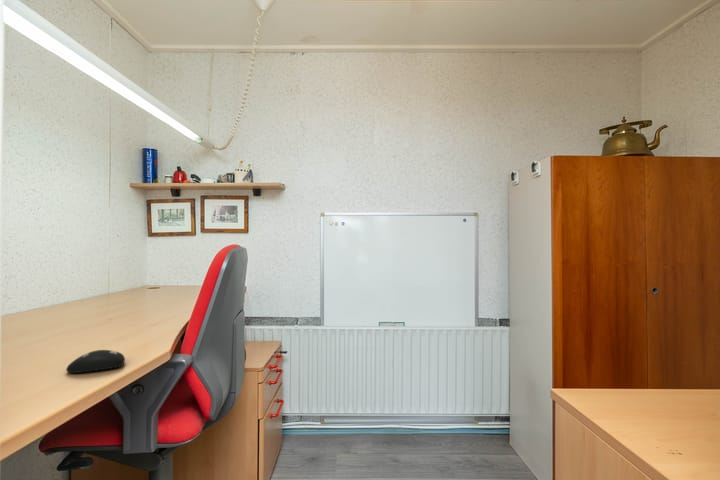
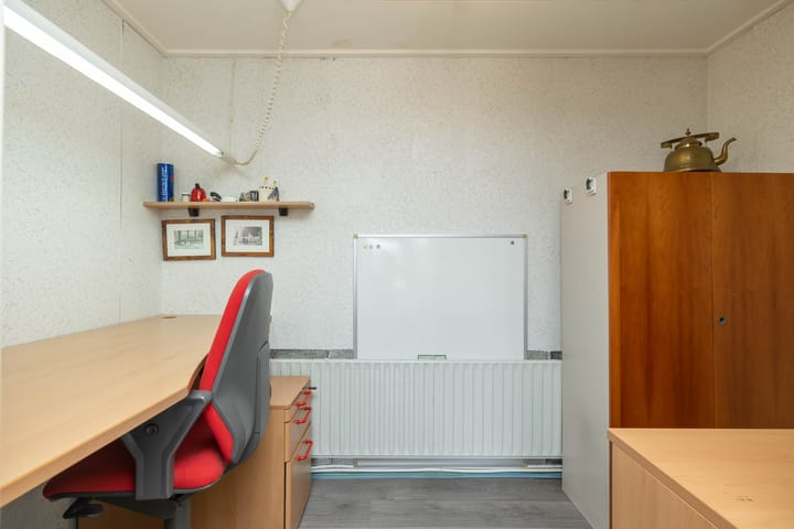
- computer mouse (96, 359)
